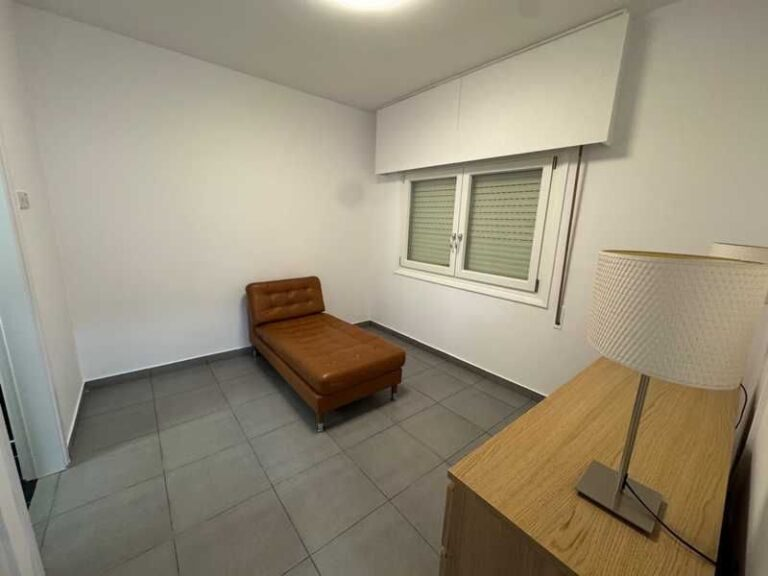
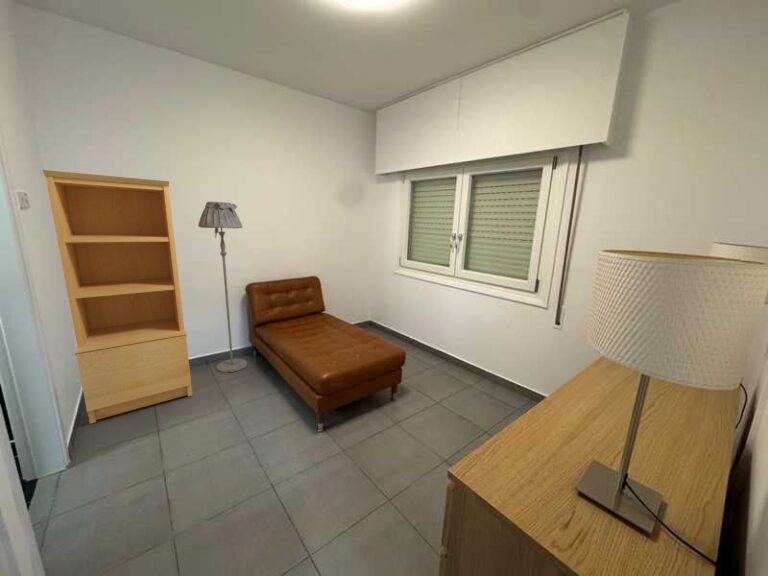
+ floor lamp (225, 288)
+ bookcase (129, 294)
